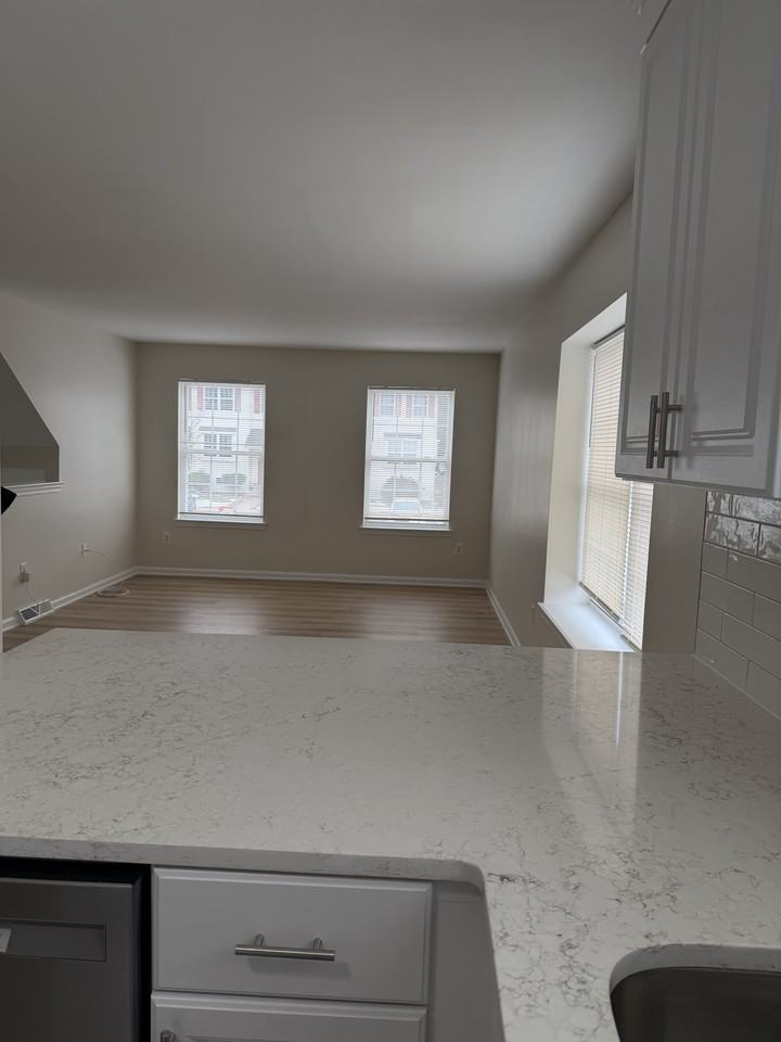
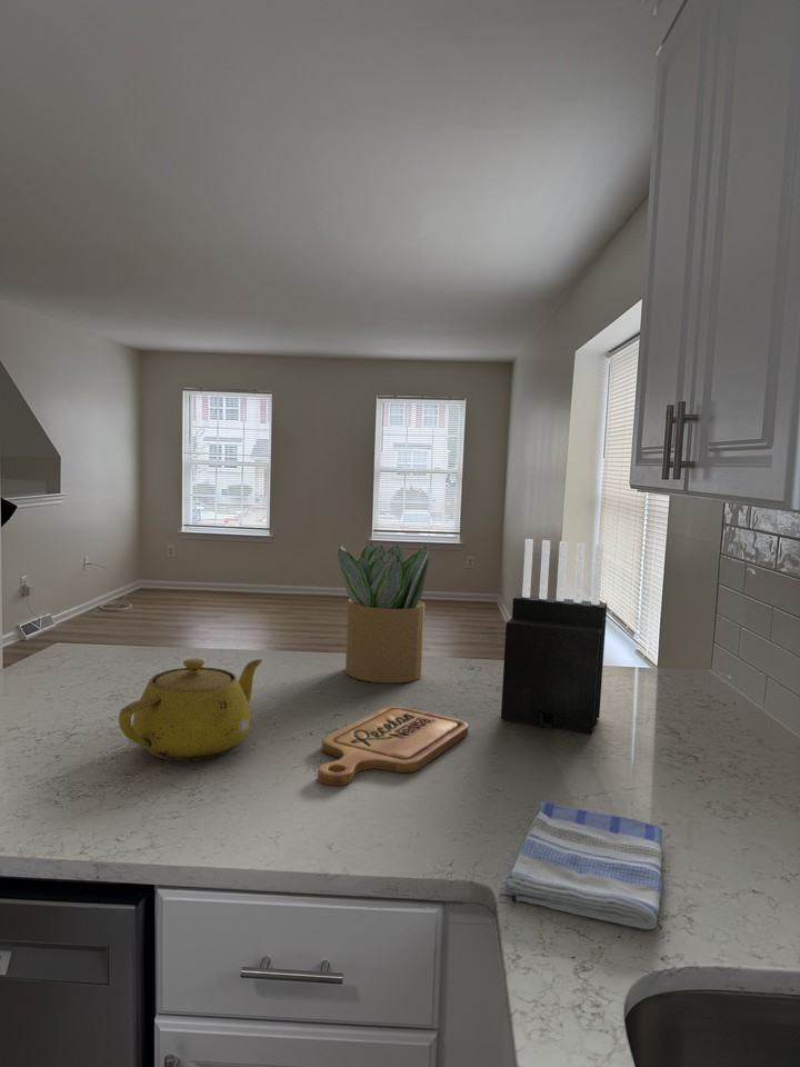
+ teapot (198, 701)
+ potted plant (380, 608)
+ cutting board (383, 744)
+ dish towel (589, 856)
+ knife block (554, 632)
